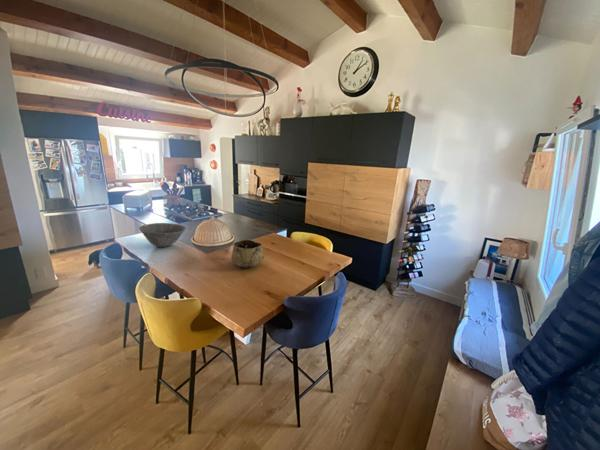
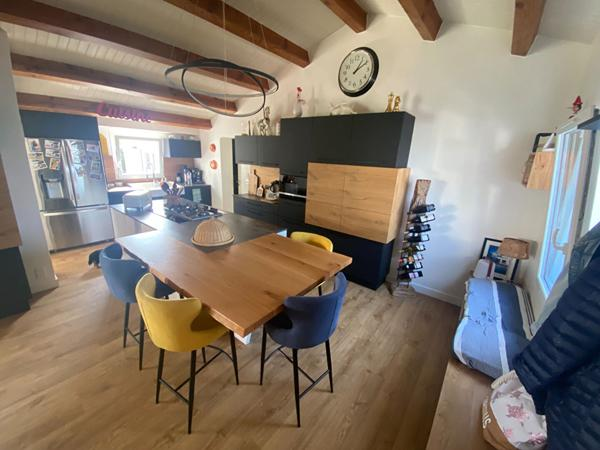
- decorative bowl (247, 254)
- bowl (164, 235)
